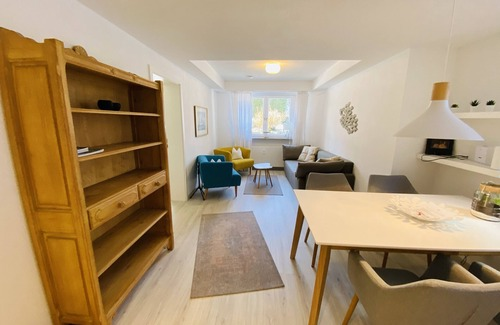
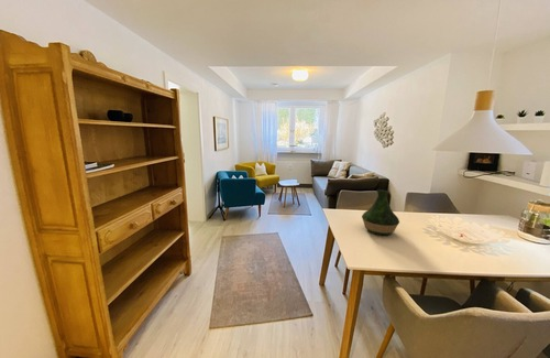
+ vase (381, 210)
